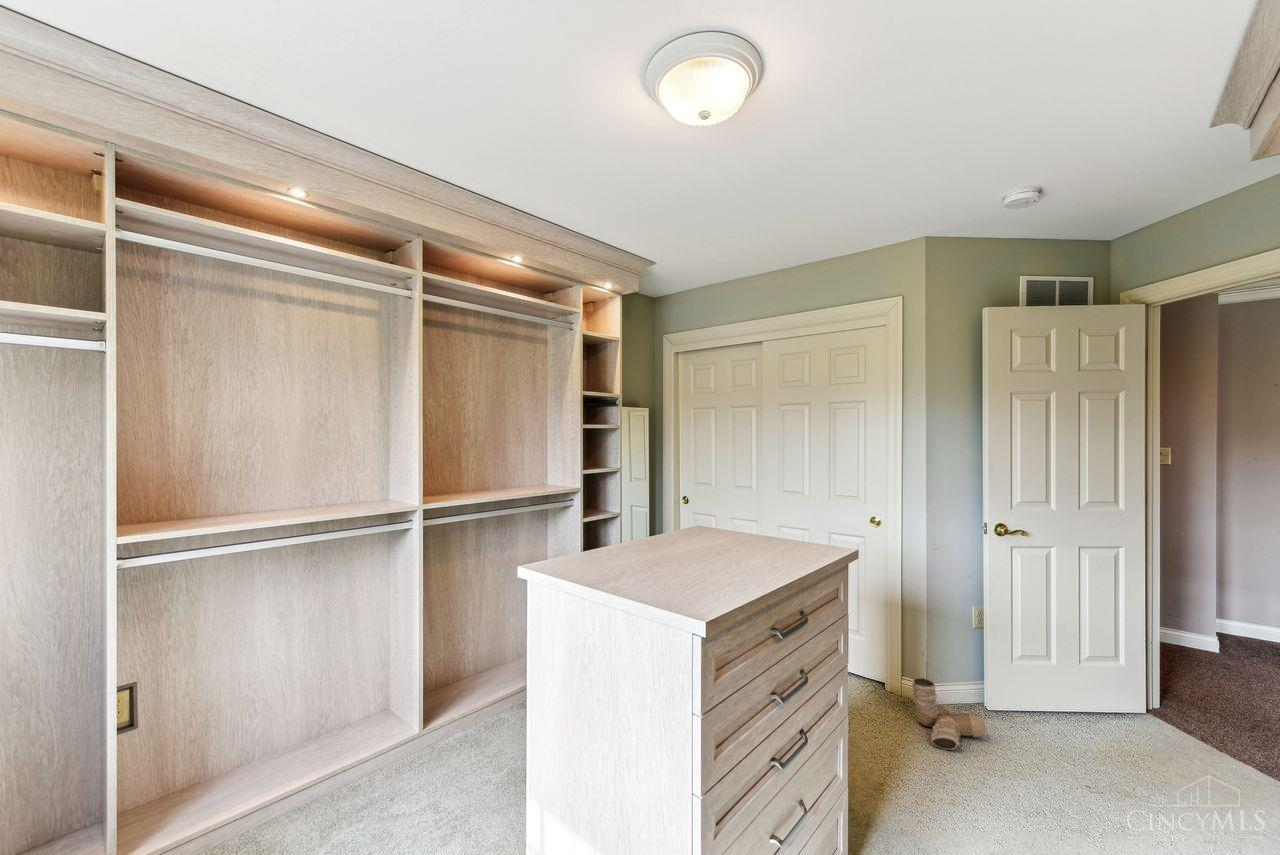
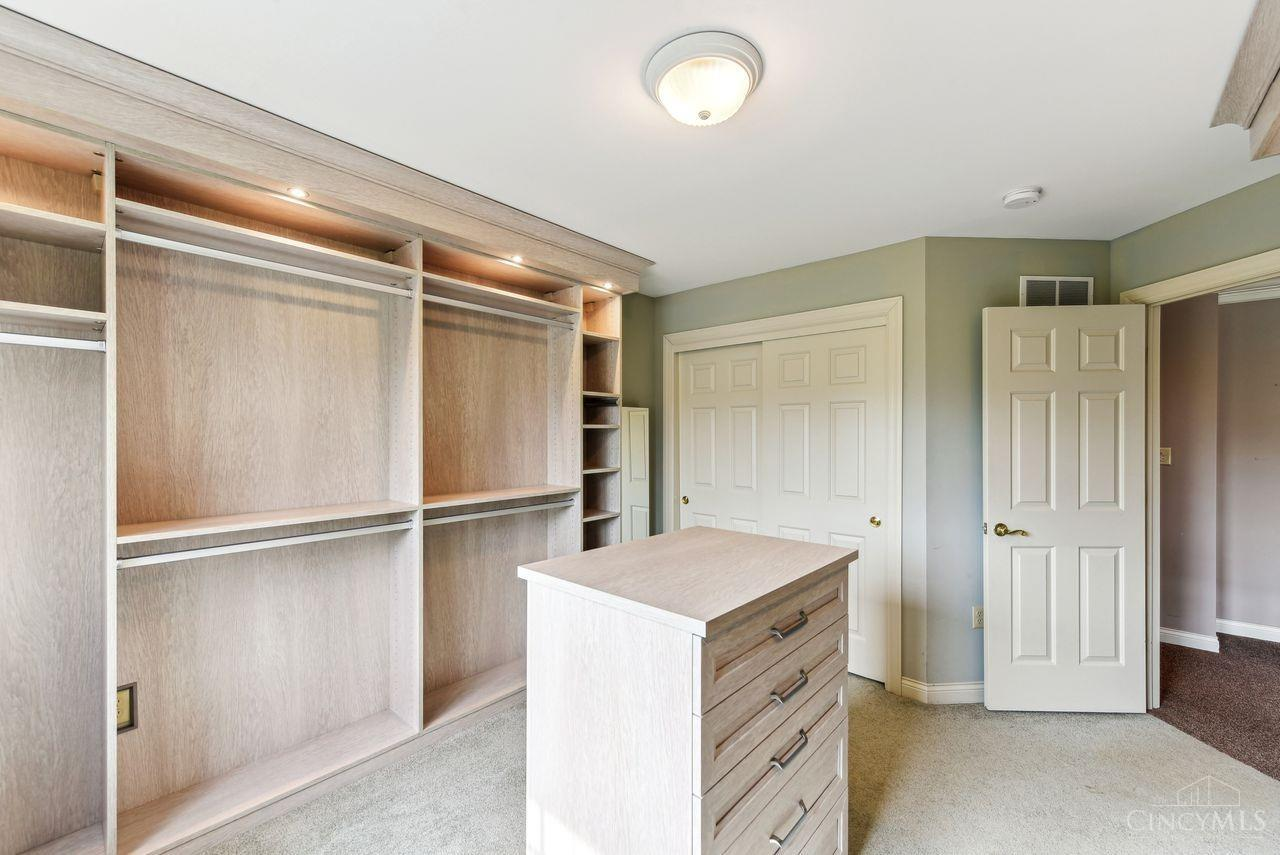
- boots (946, 711)
